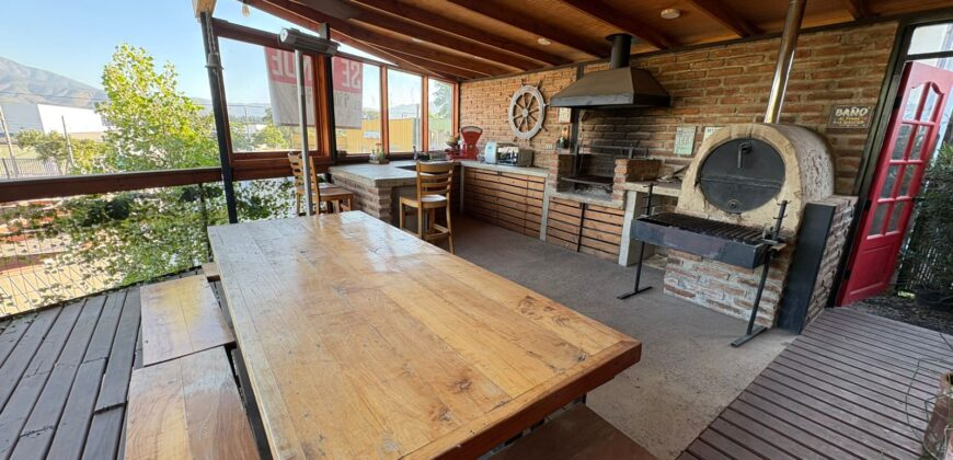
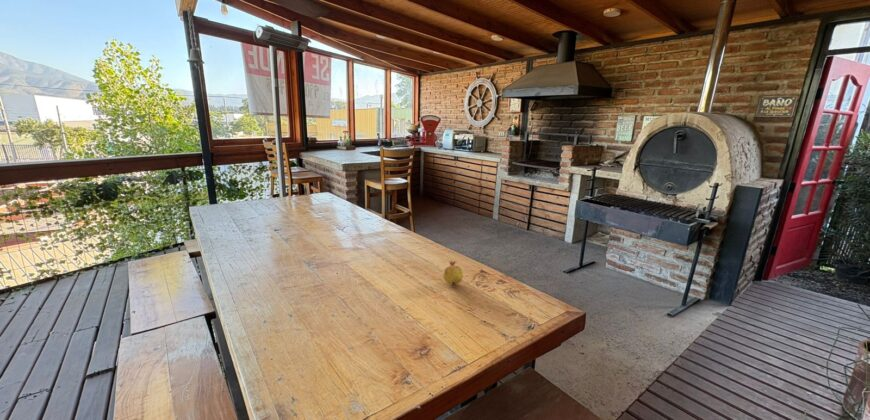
+ fruit (453, 272)
